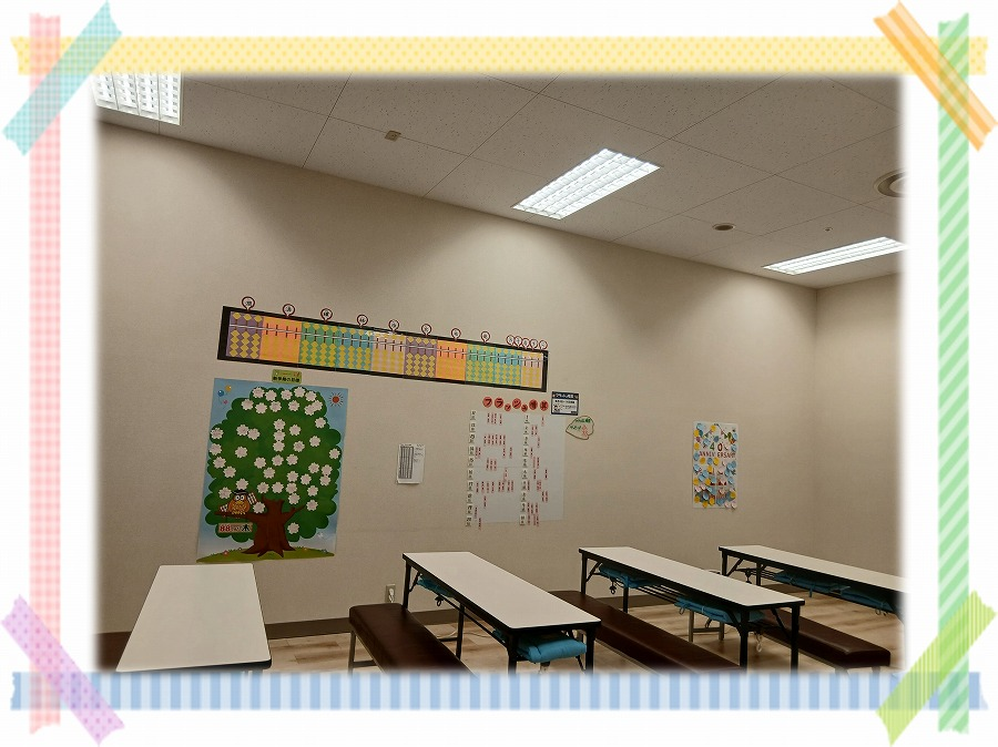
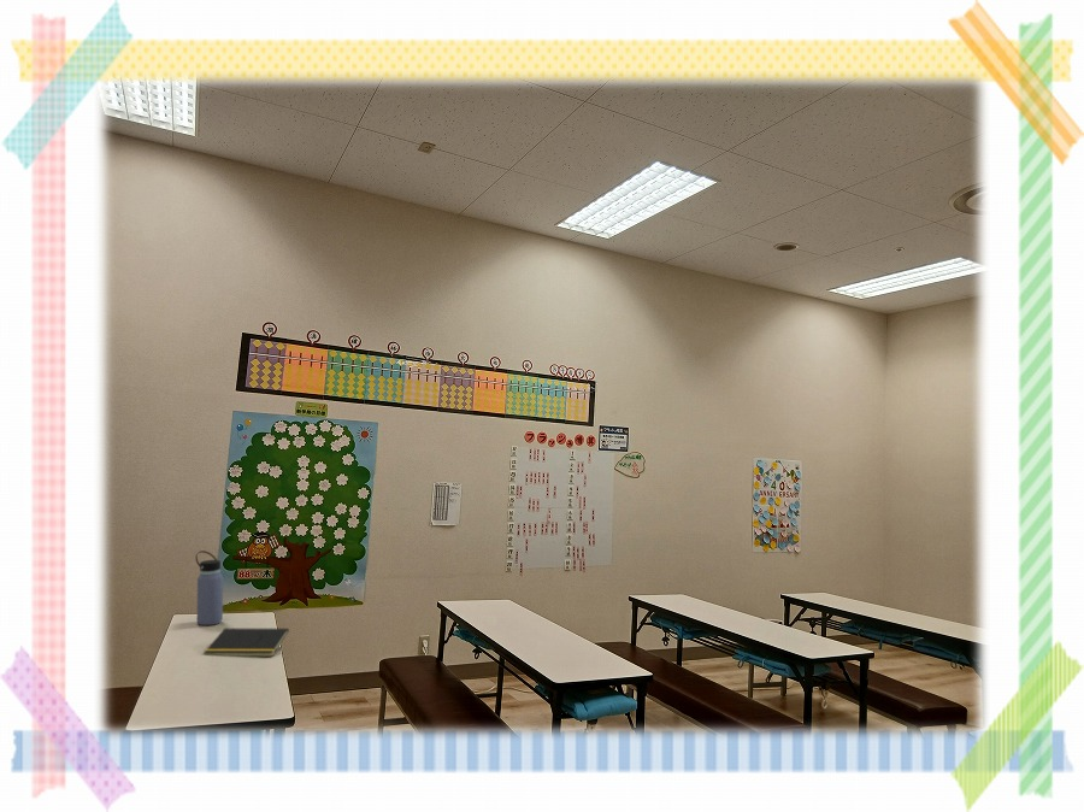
+ notepad (247, 641)
+ water bottle (208, 587)
